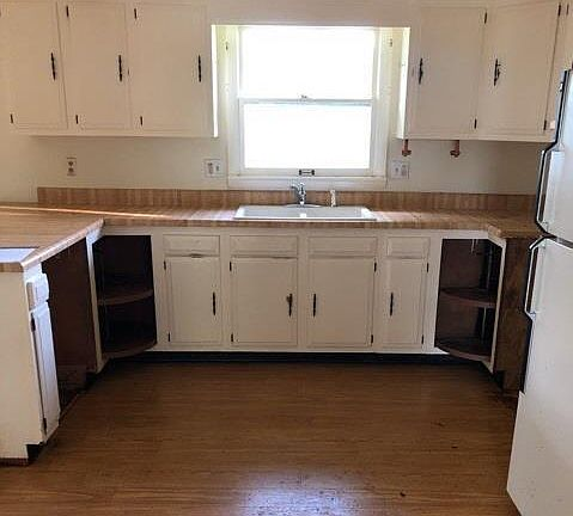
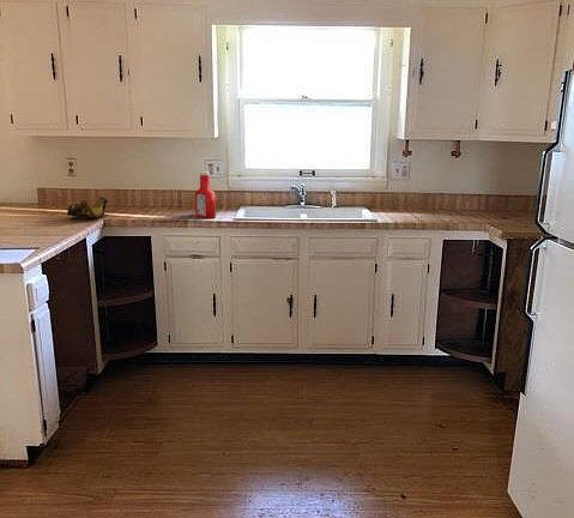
+ soap bottle (205, 194)
+ banana bunch (84, 207)
